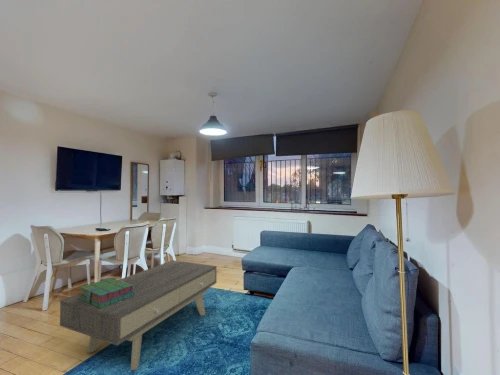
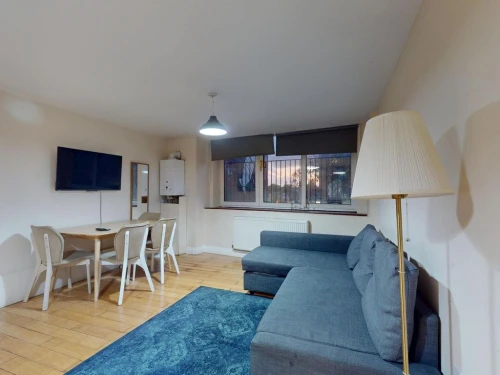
- coffee table (154, 305)
- stack of books (106, 291)
